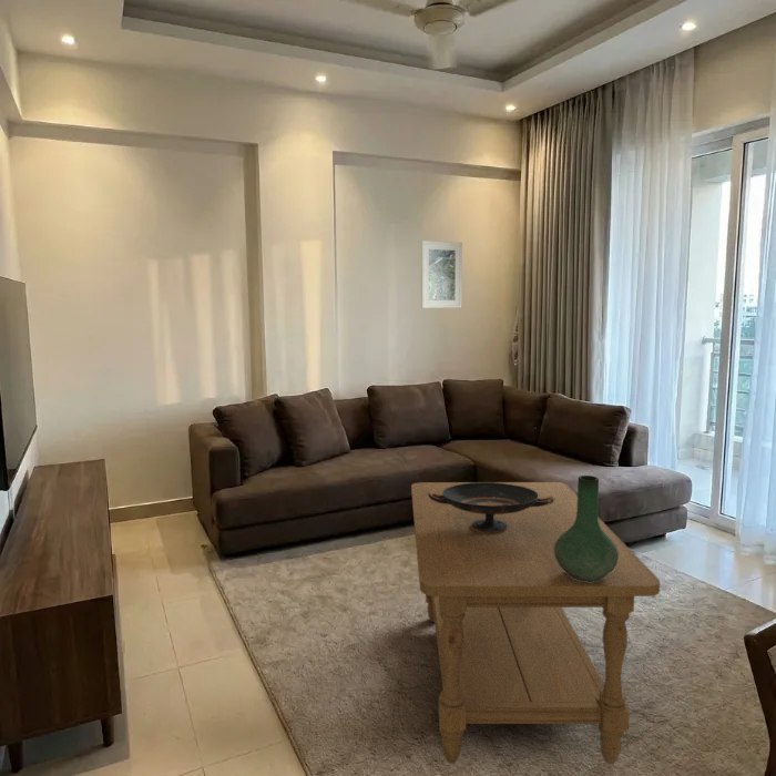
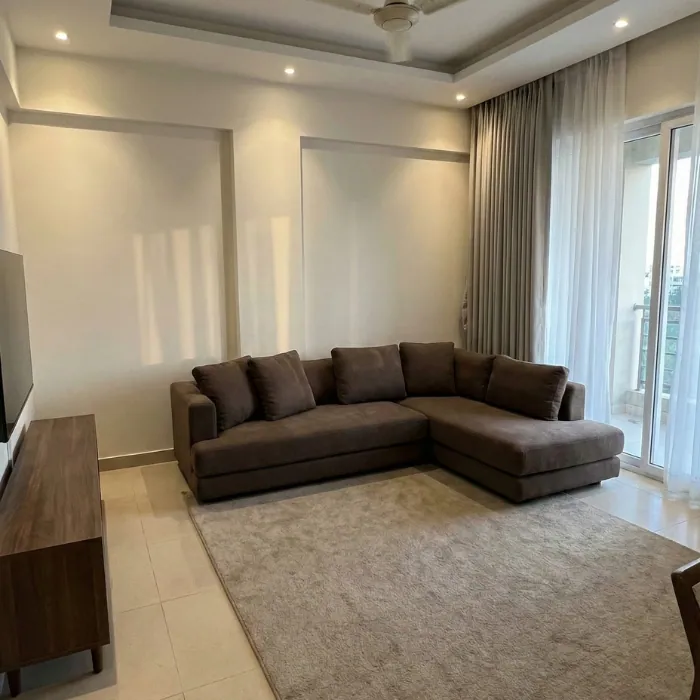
- coffee table (507, 601)
- decorative bowl (490, 508)
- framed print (441, 275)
- vase (586, 525)
